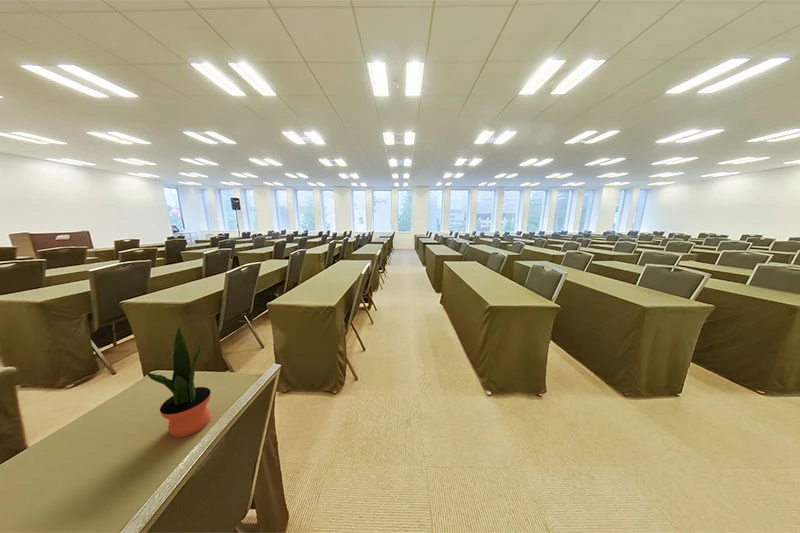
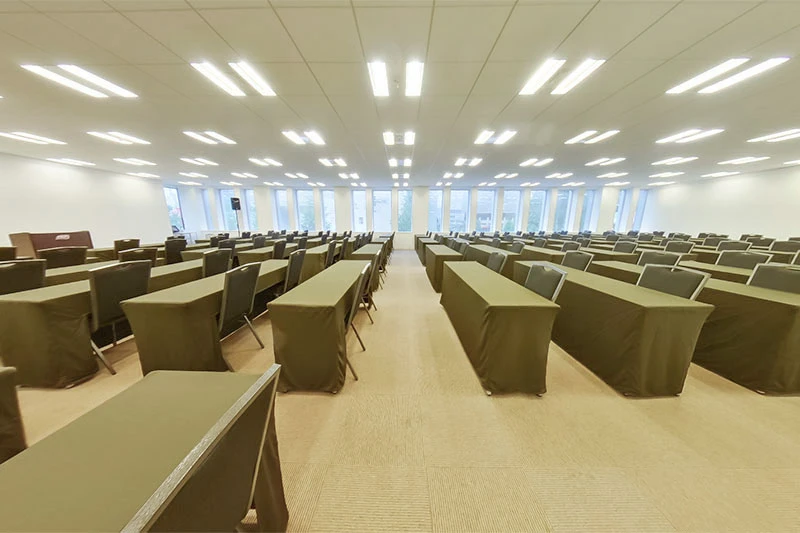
- potted plant (181, 380)
